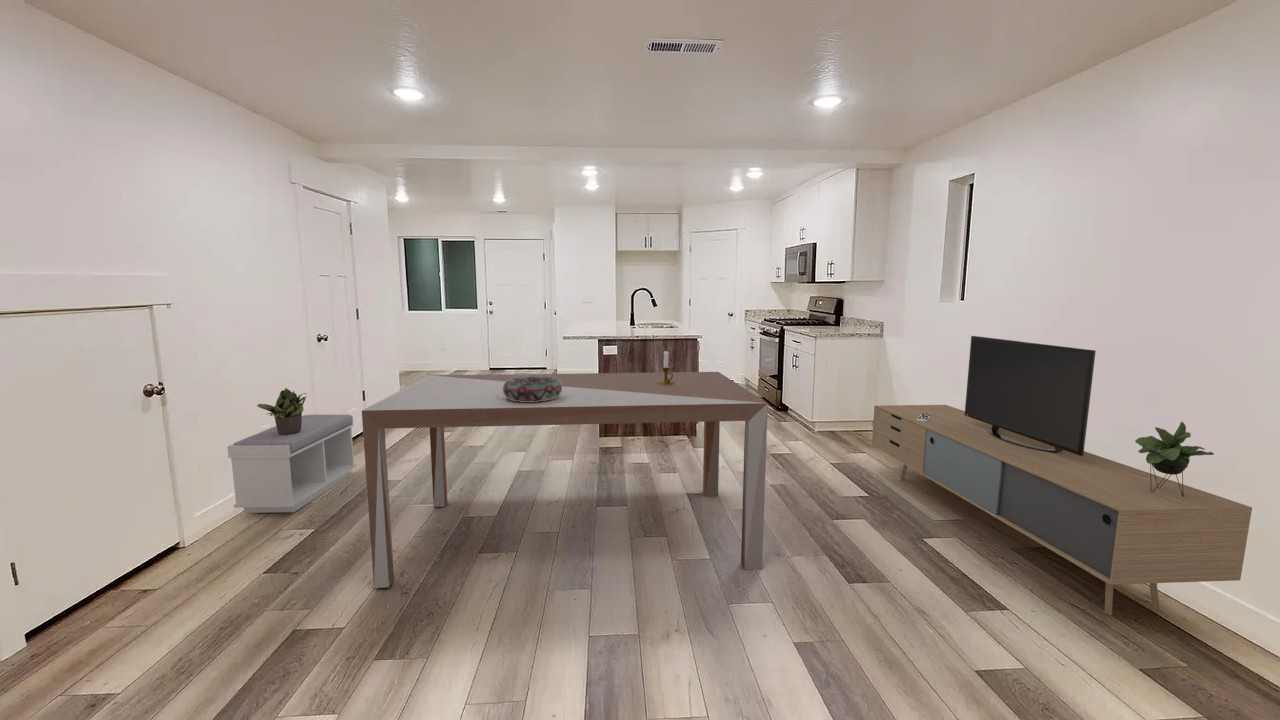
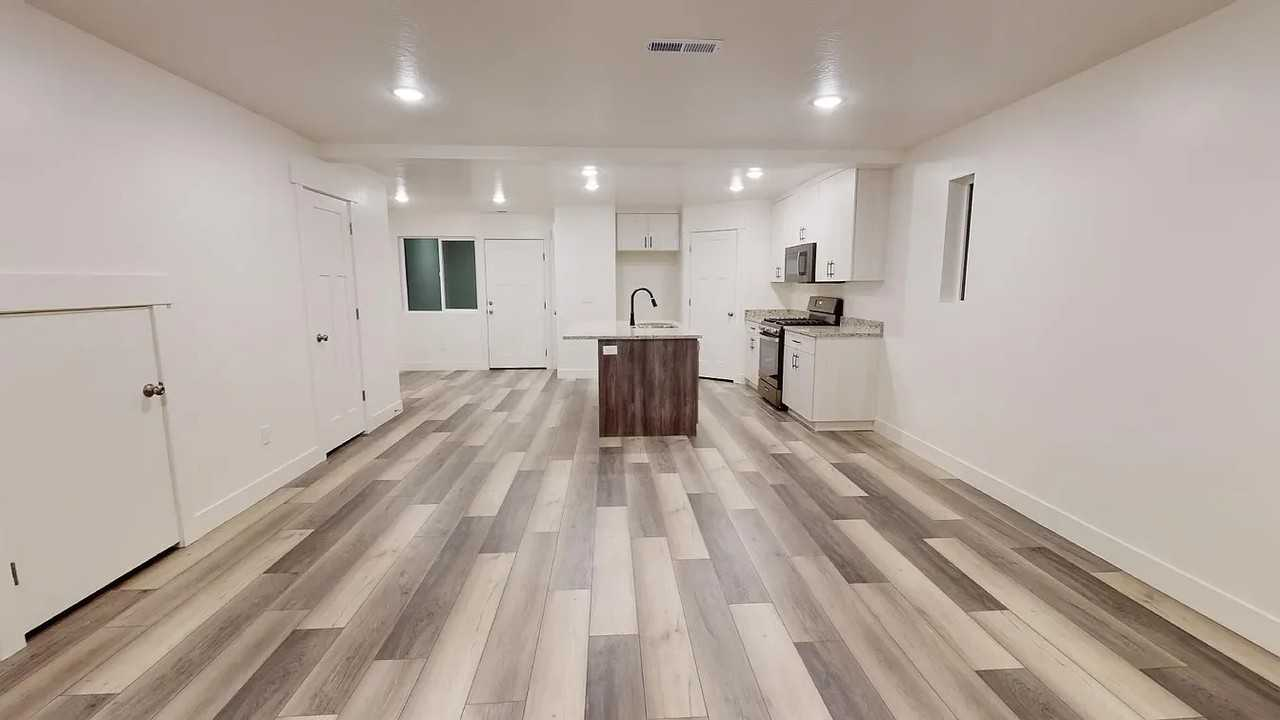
- media console (1008, 437)
- bench (300, 459)
- table (573, 424)
- potted plant (281, 410)
- candlestick (665, 367)
- decorative bowl (532, 388)
